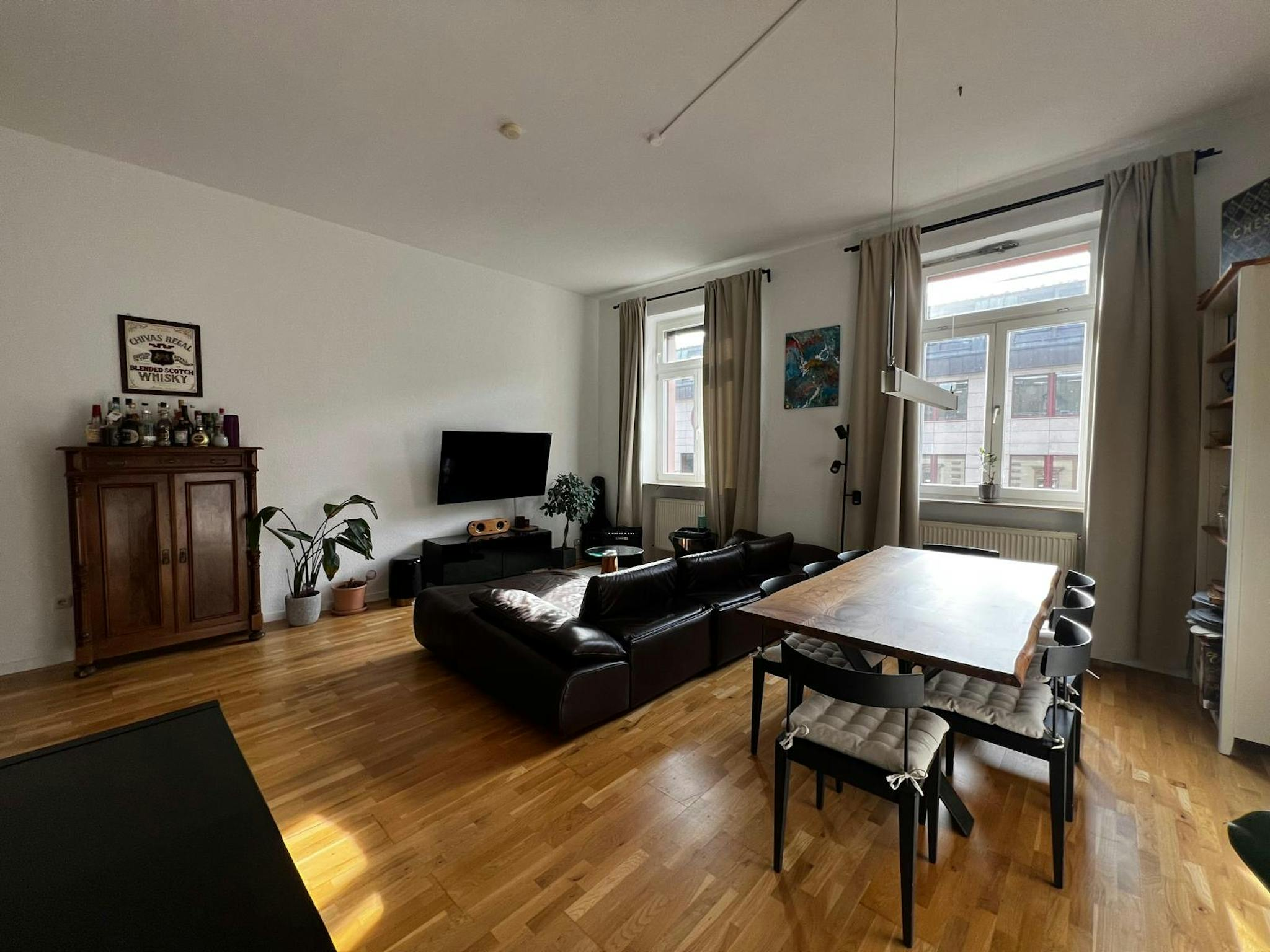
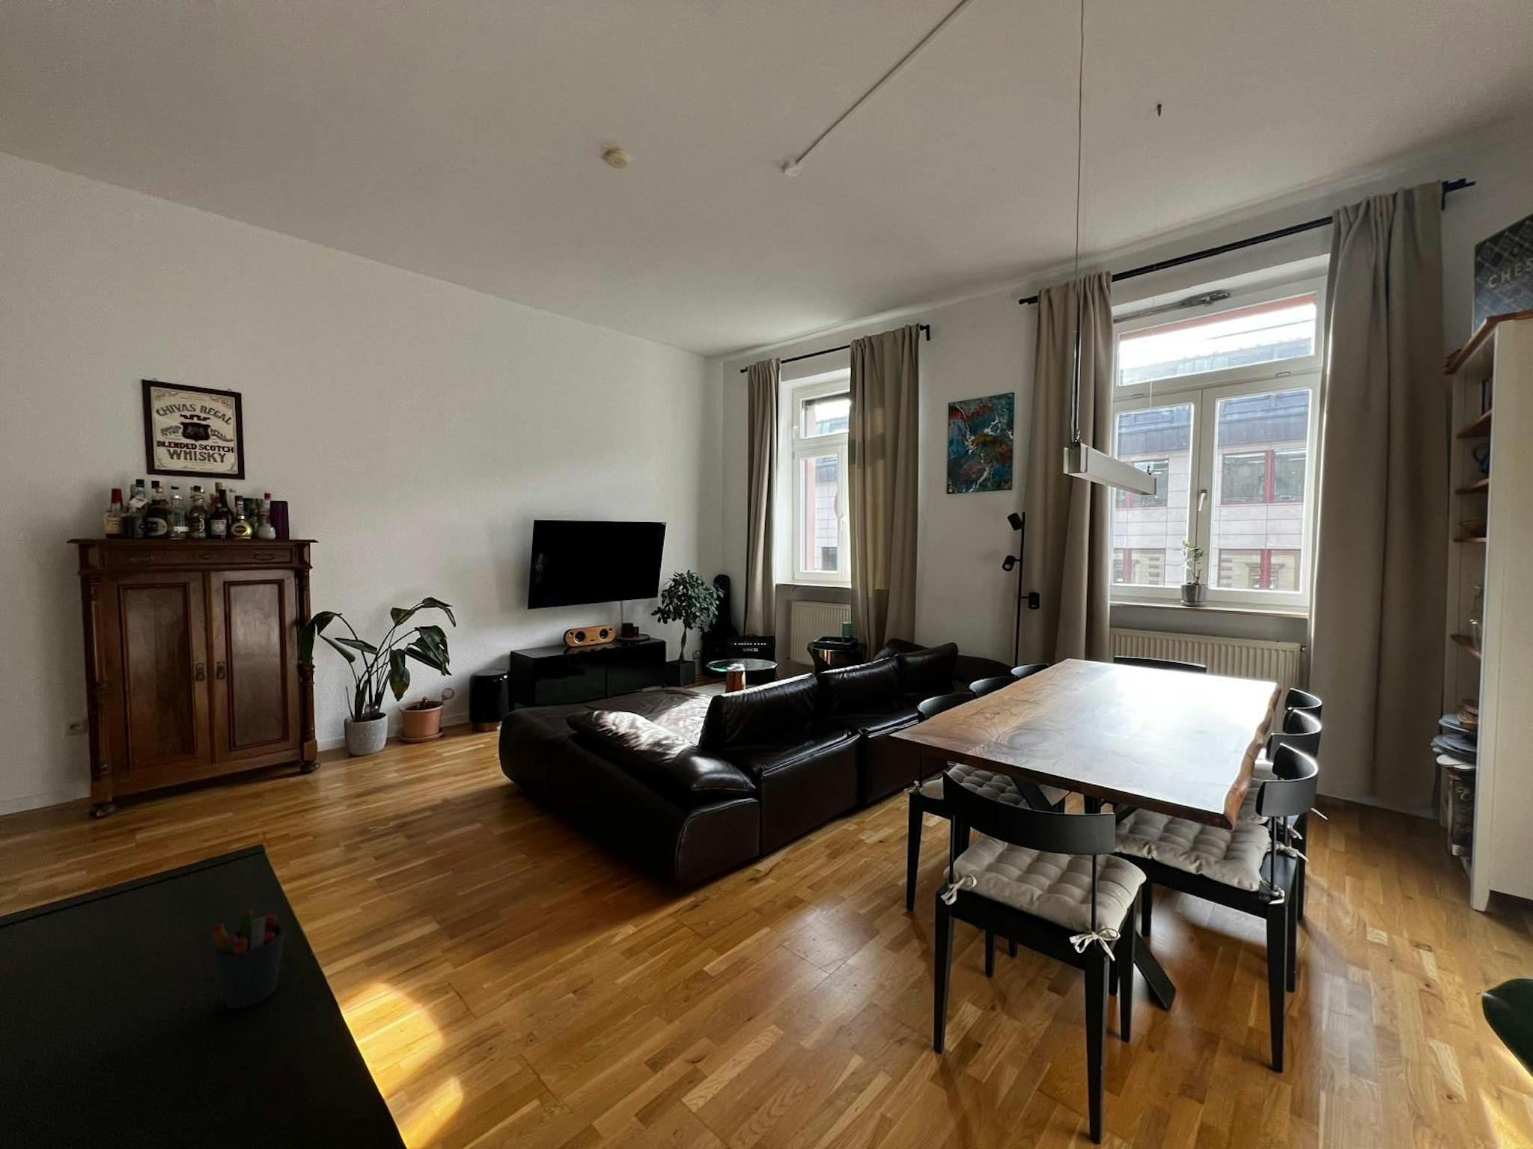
+ pen holder (249, 951)
